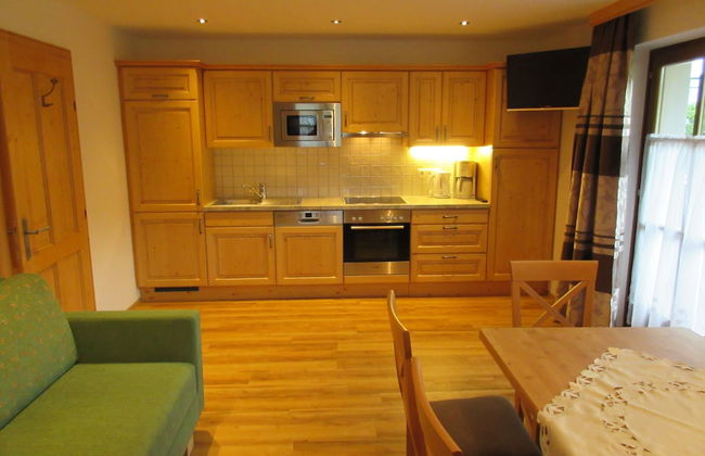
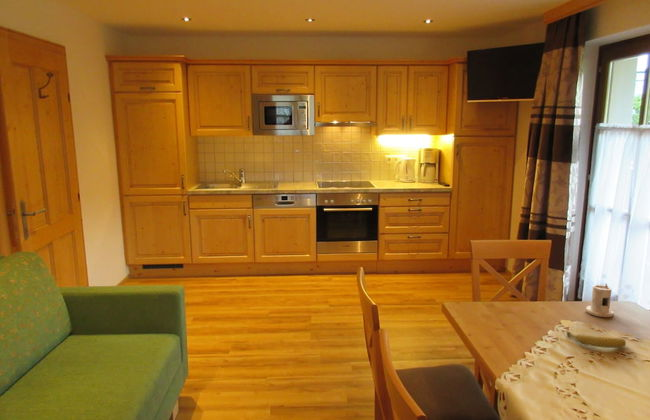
+ candle (600, 298)
+ fruit (596, 338)
